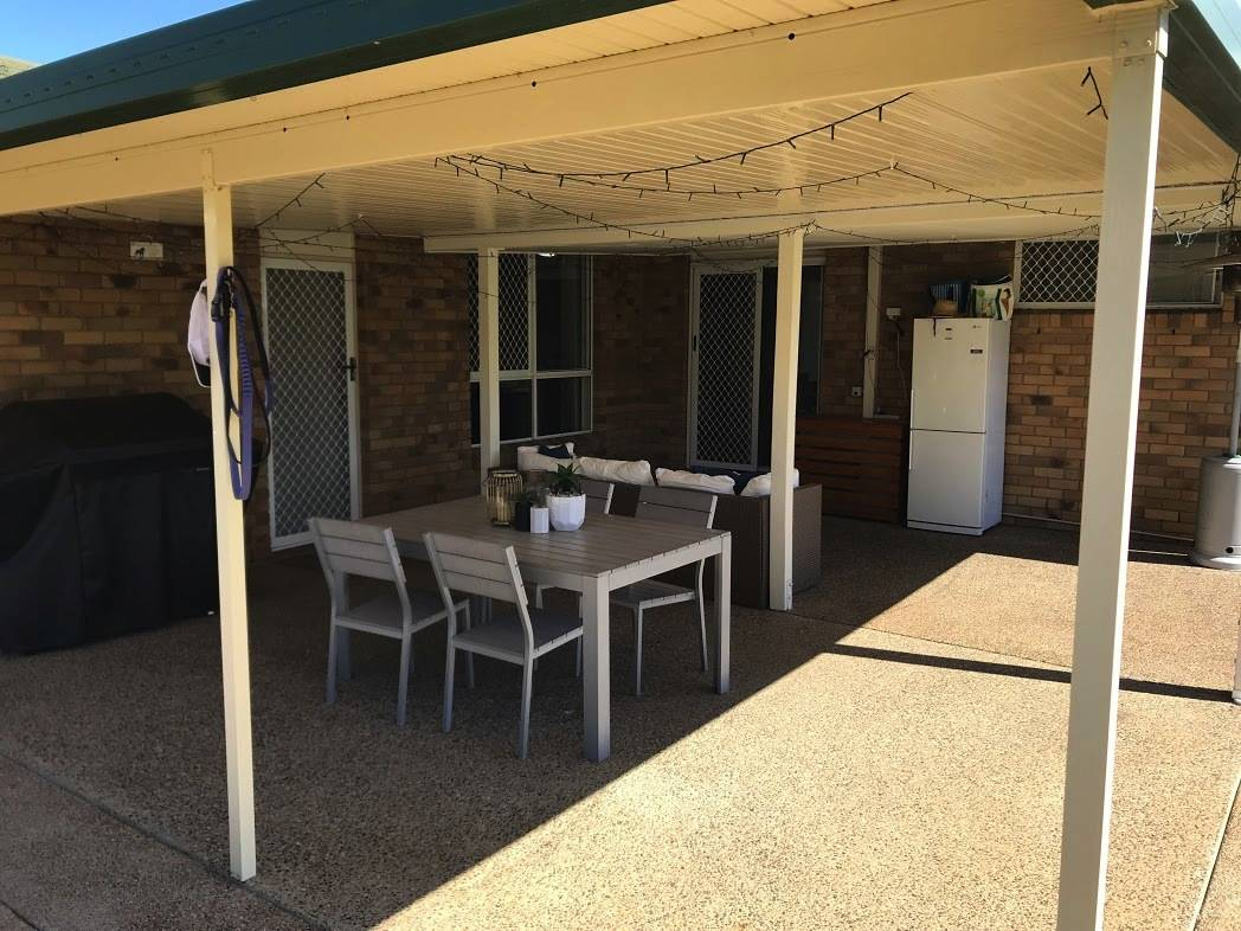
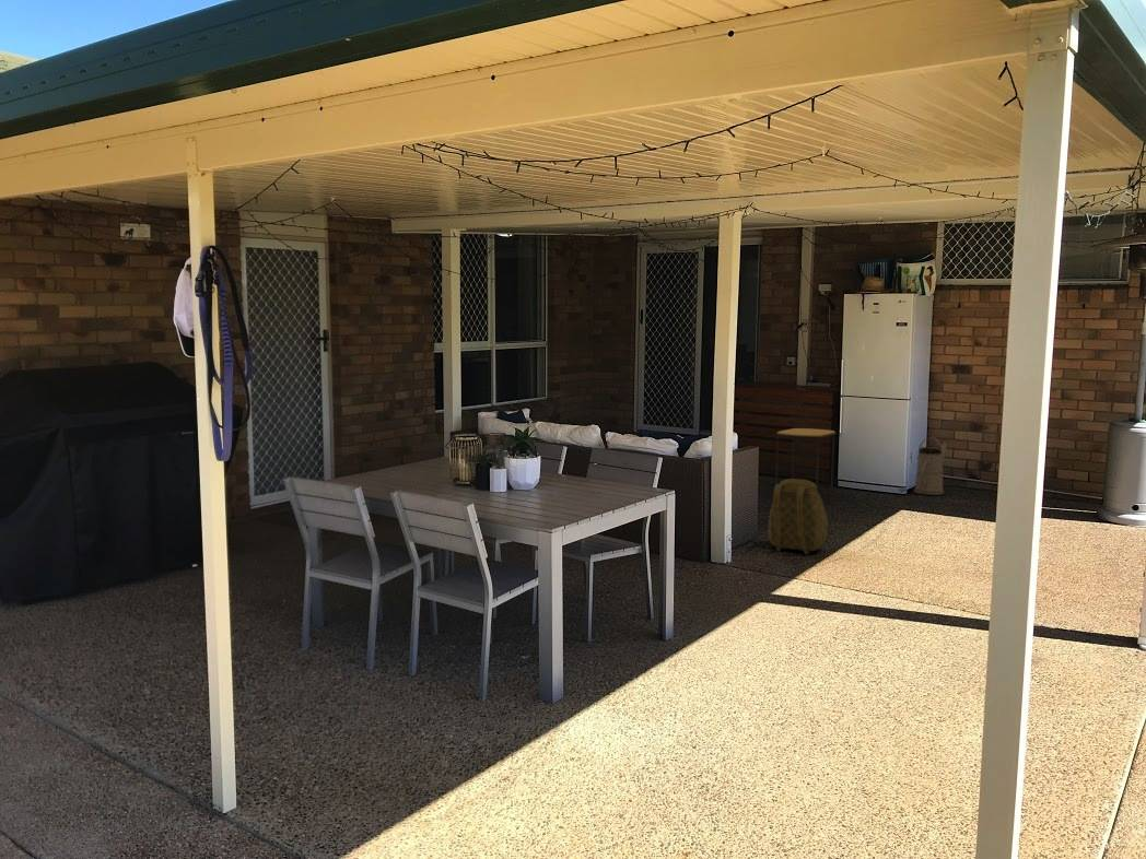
+ backpack (795, 515)
+ watering can (933, 463)
+ side table (793, 462)
